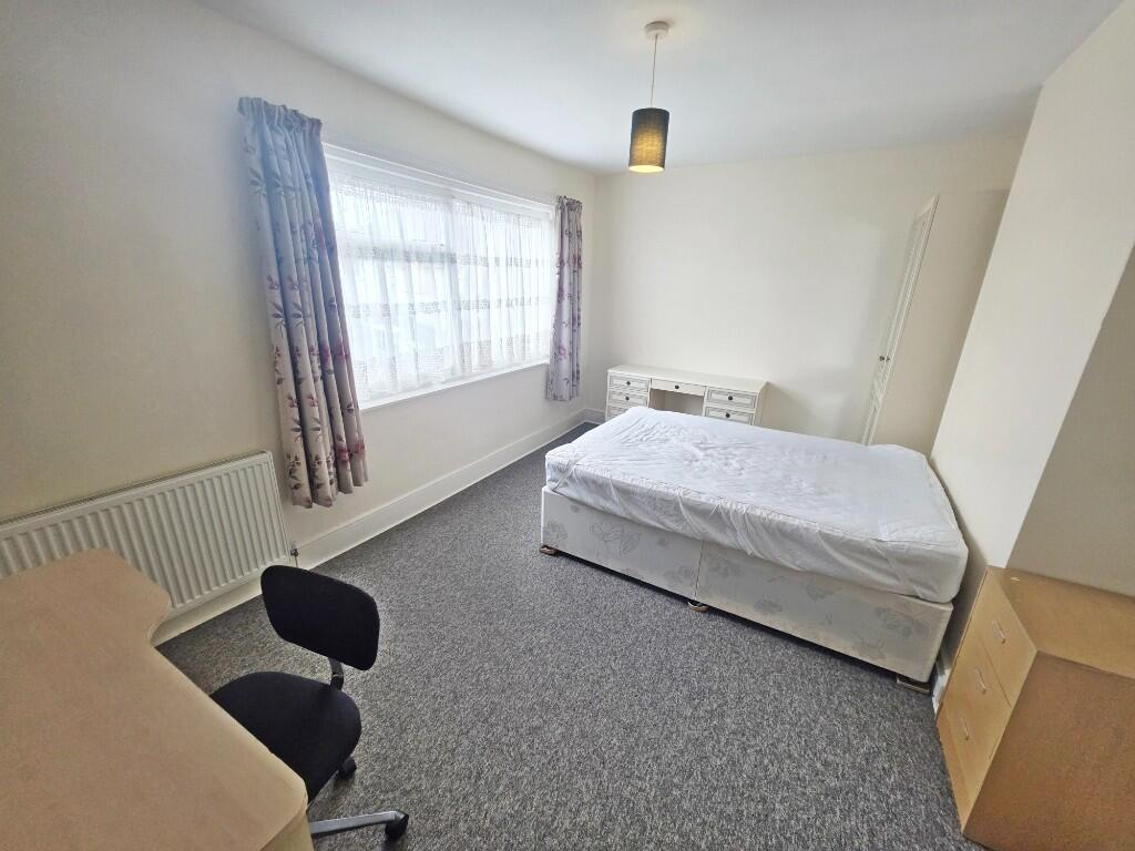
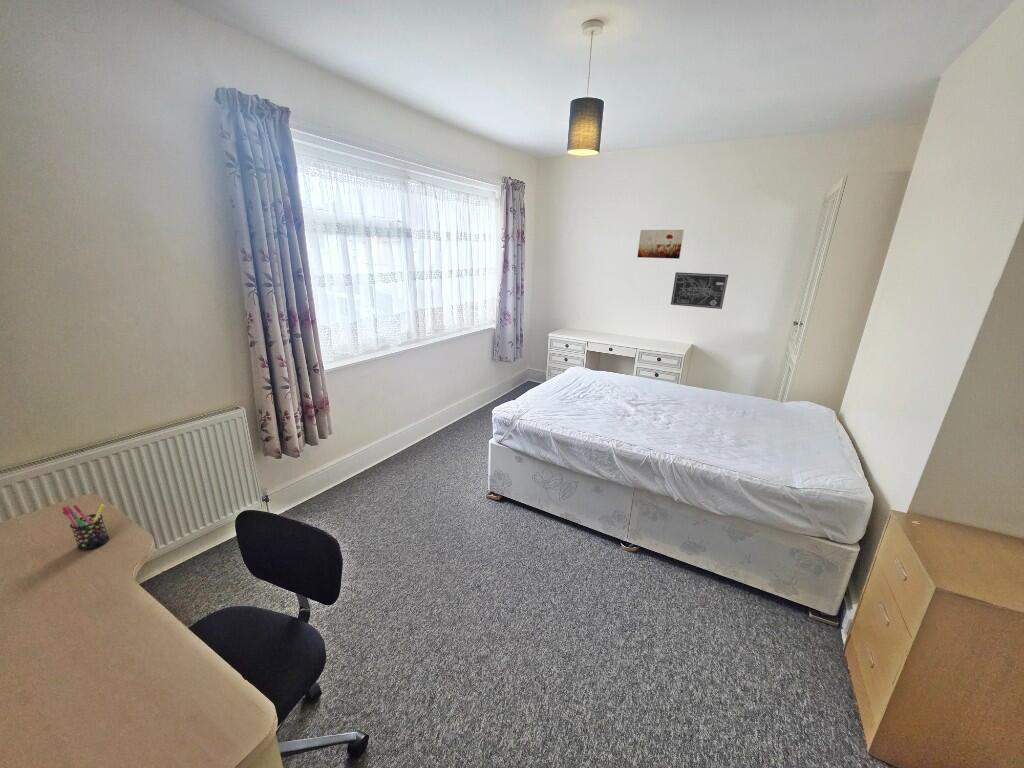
+ pen holder (84, 525)
+ wall art (659, 244)
+ wall art (698, 290)
